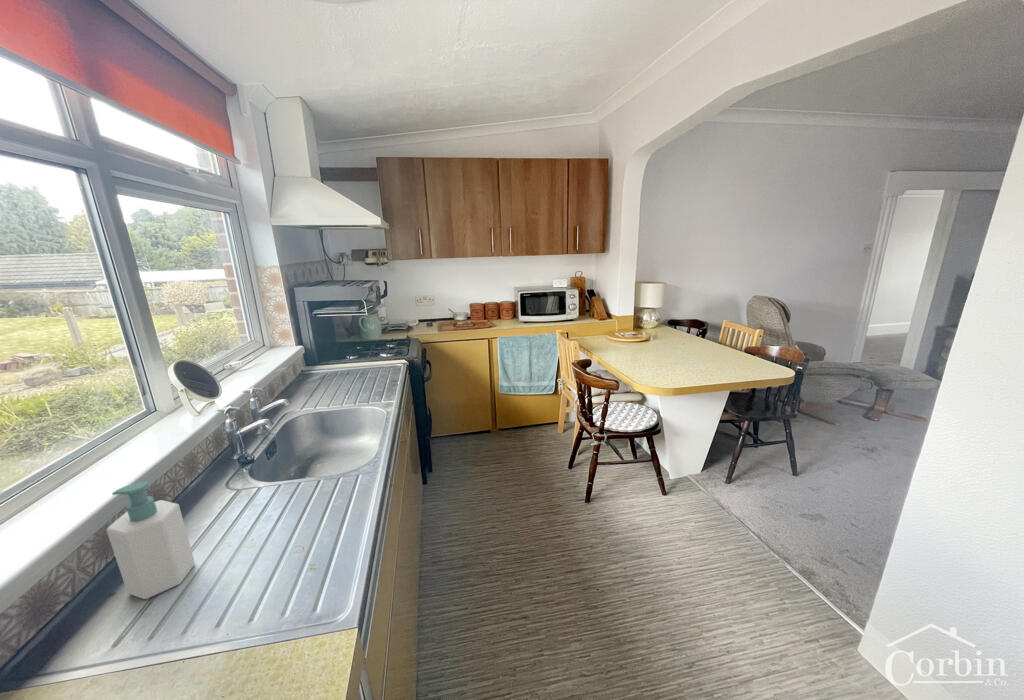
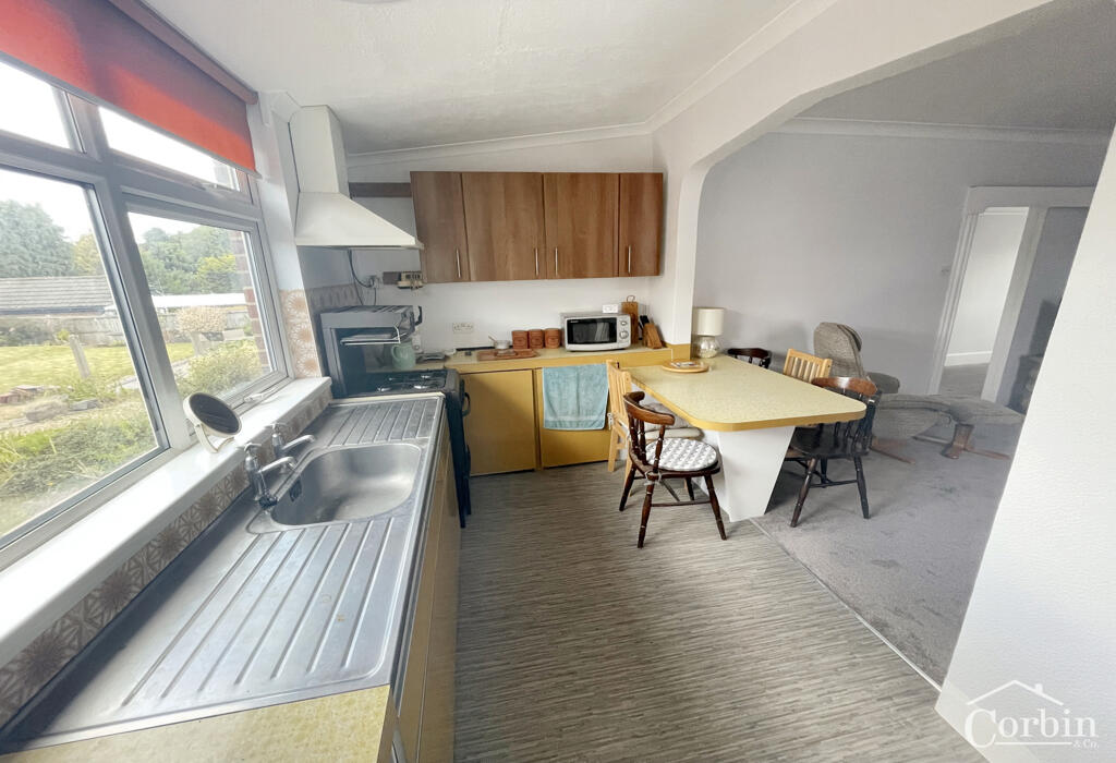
- soap bottle (149, 534)
